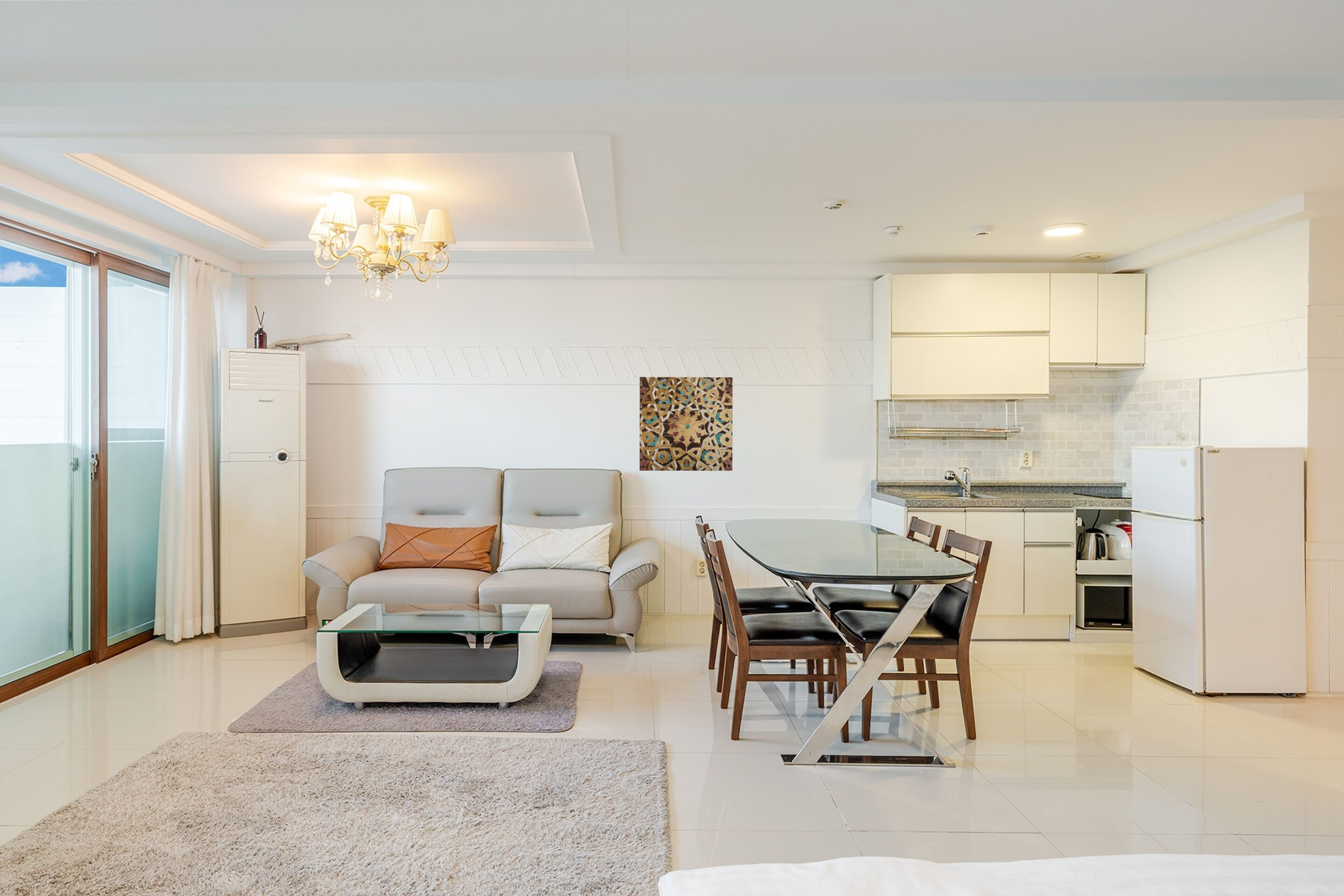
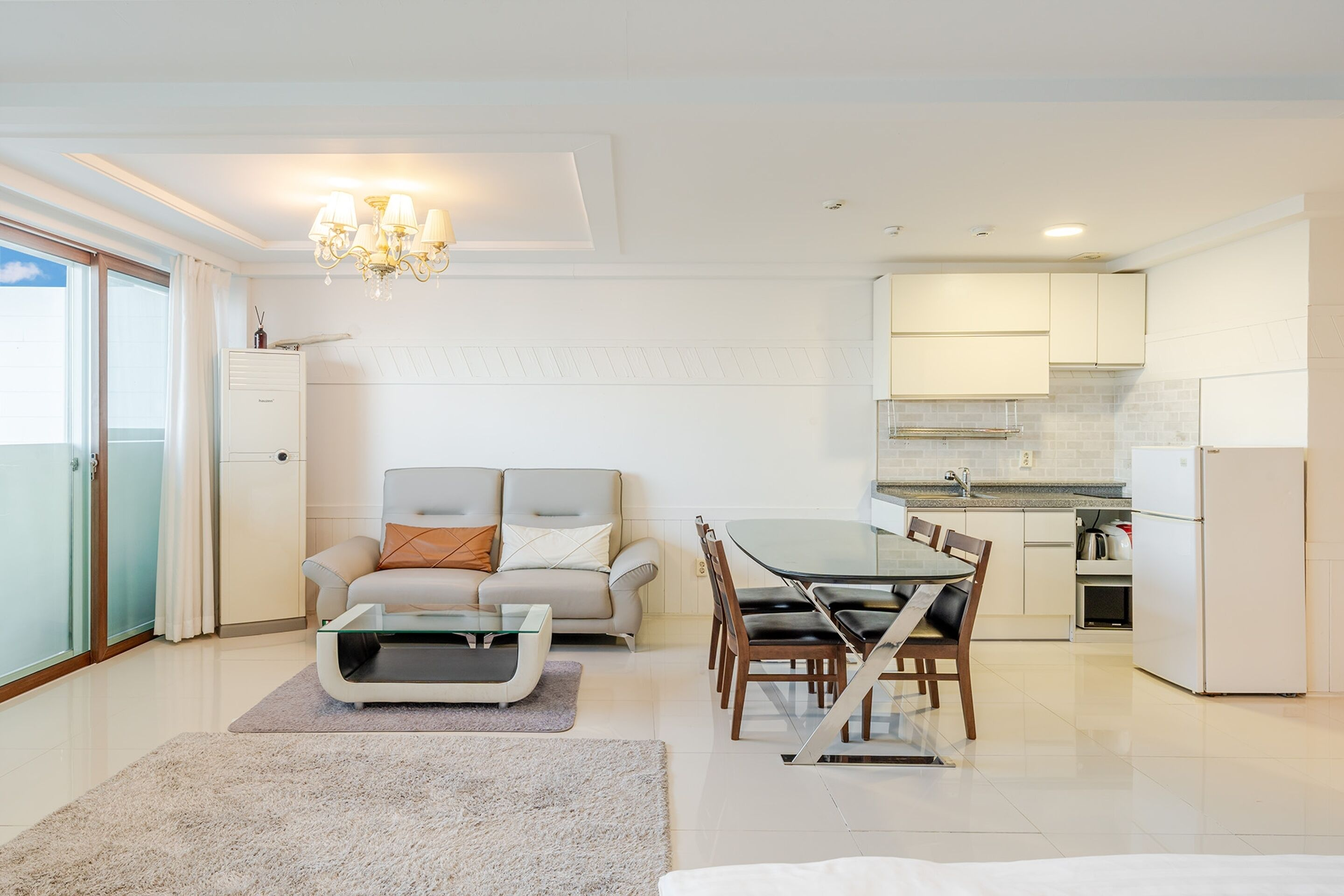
- wall art (686, 424)
